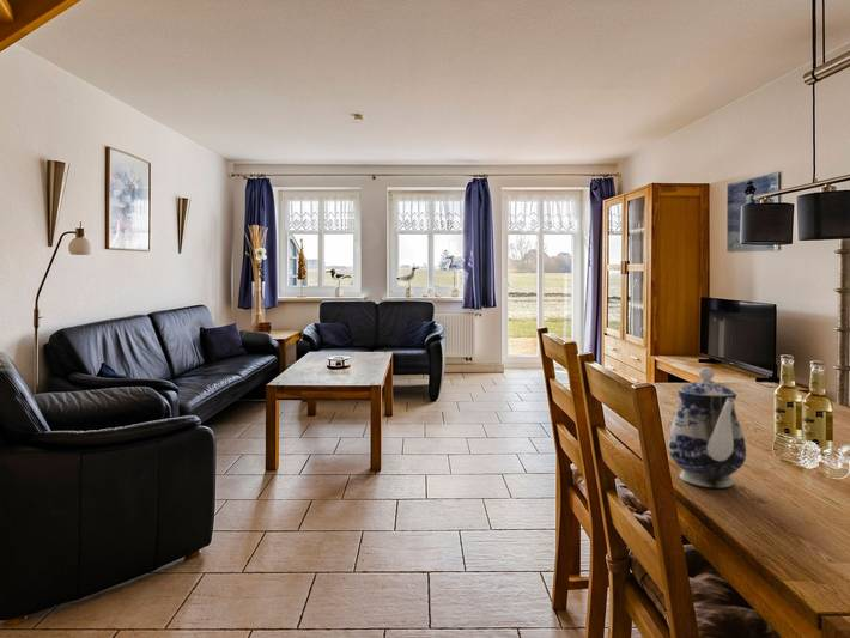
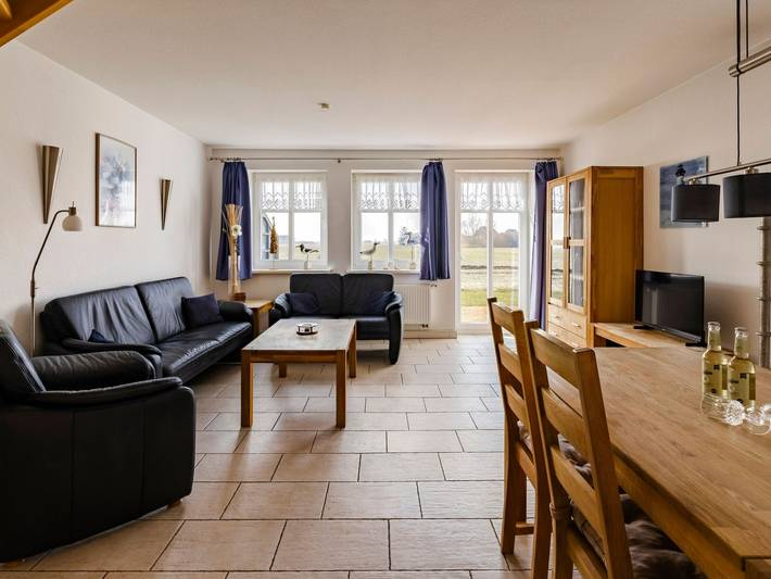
- teapot (705, 424)
